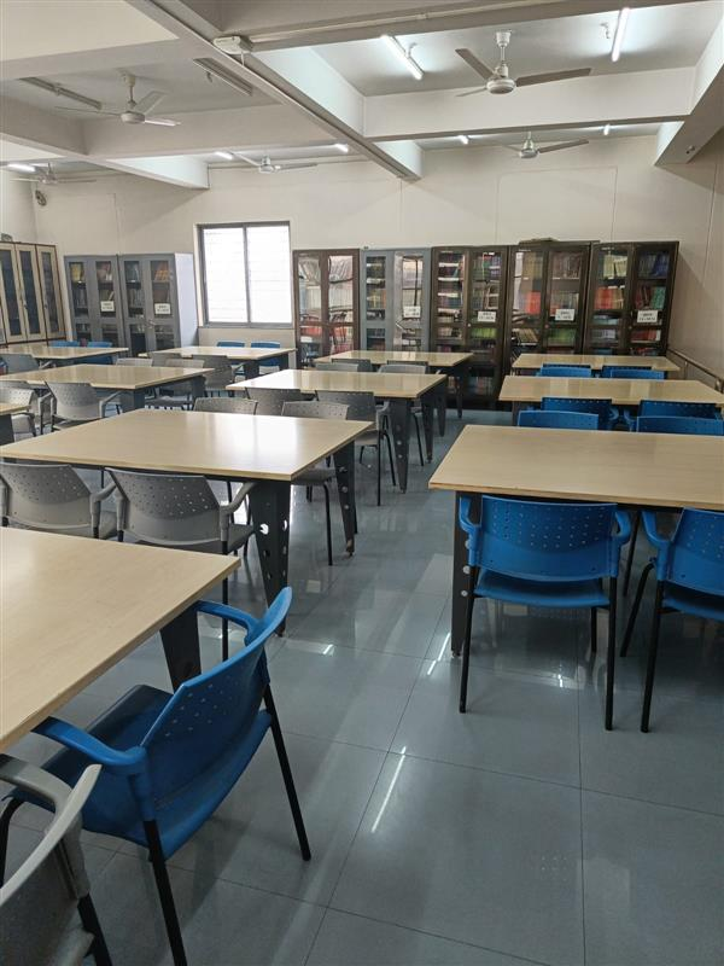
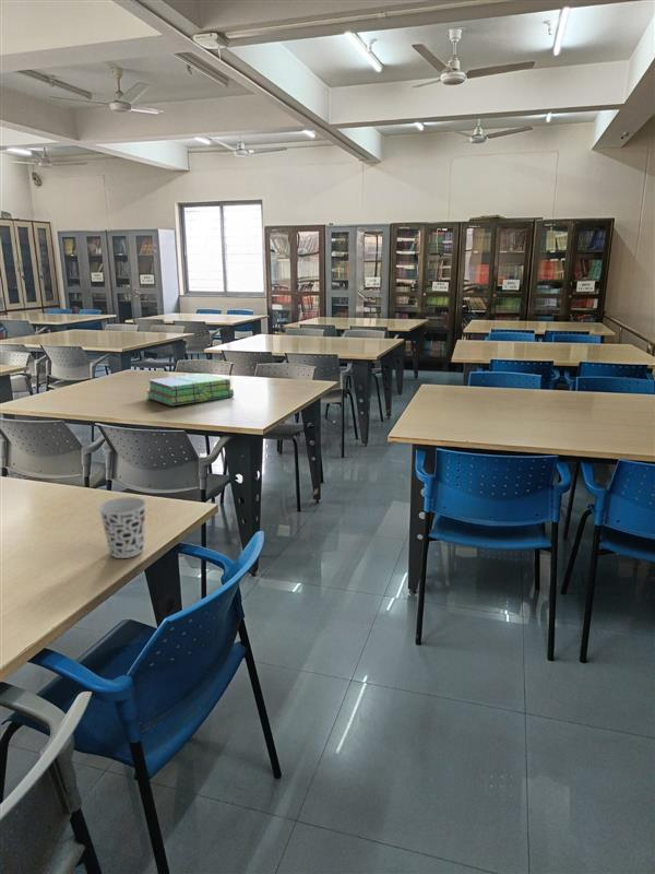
+ stack of books (189, 388)
+ cup (124, 528)
